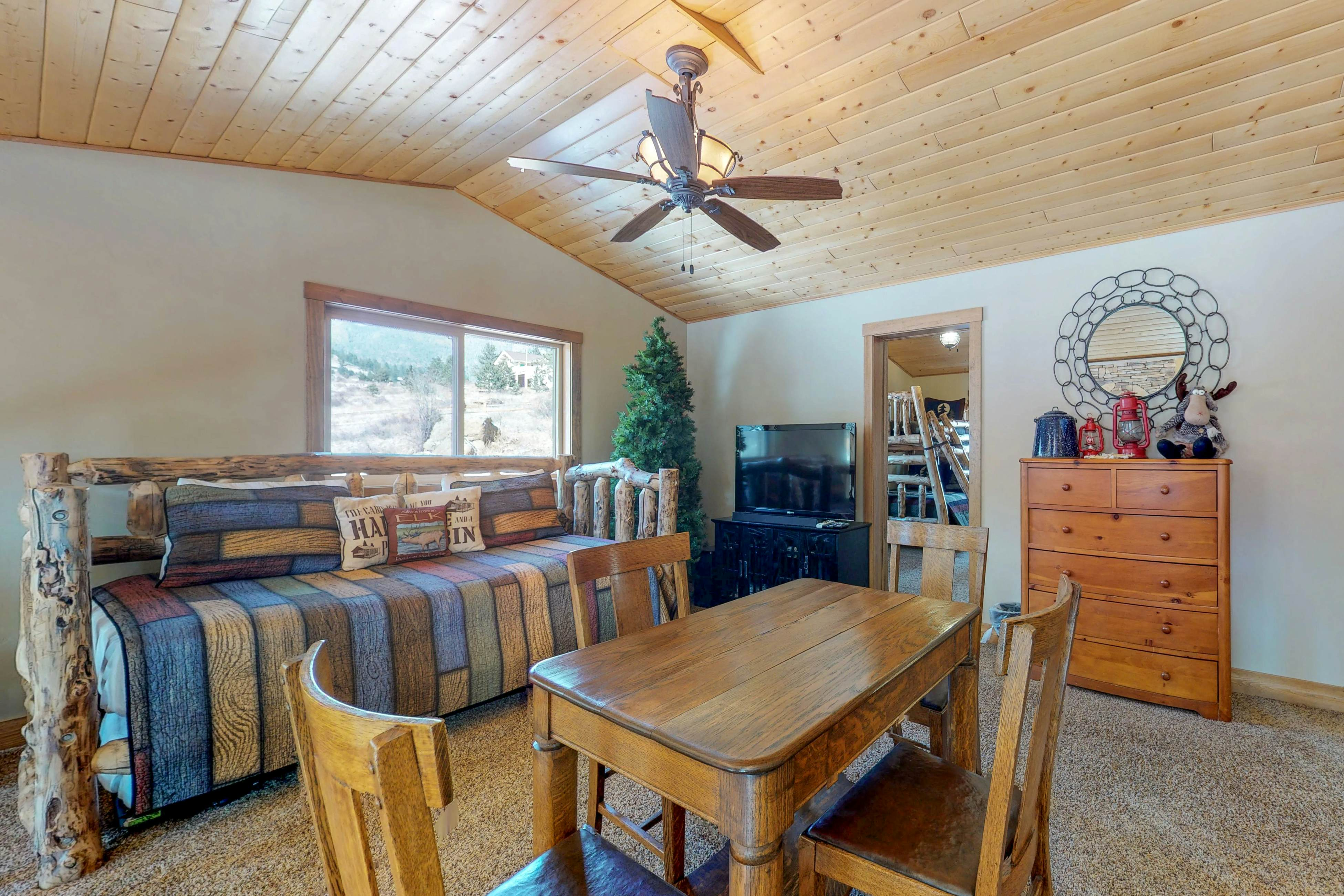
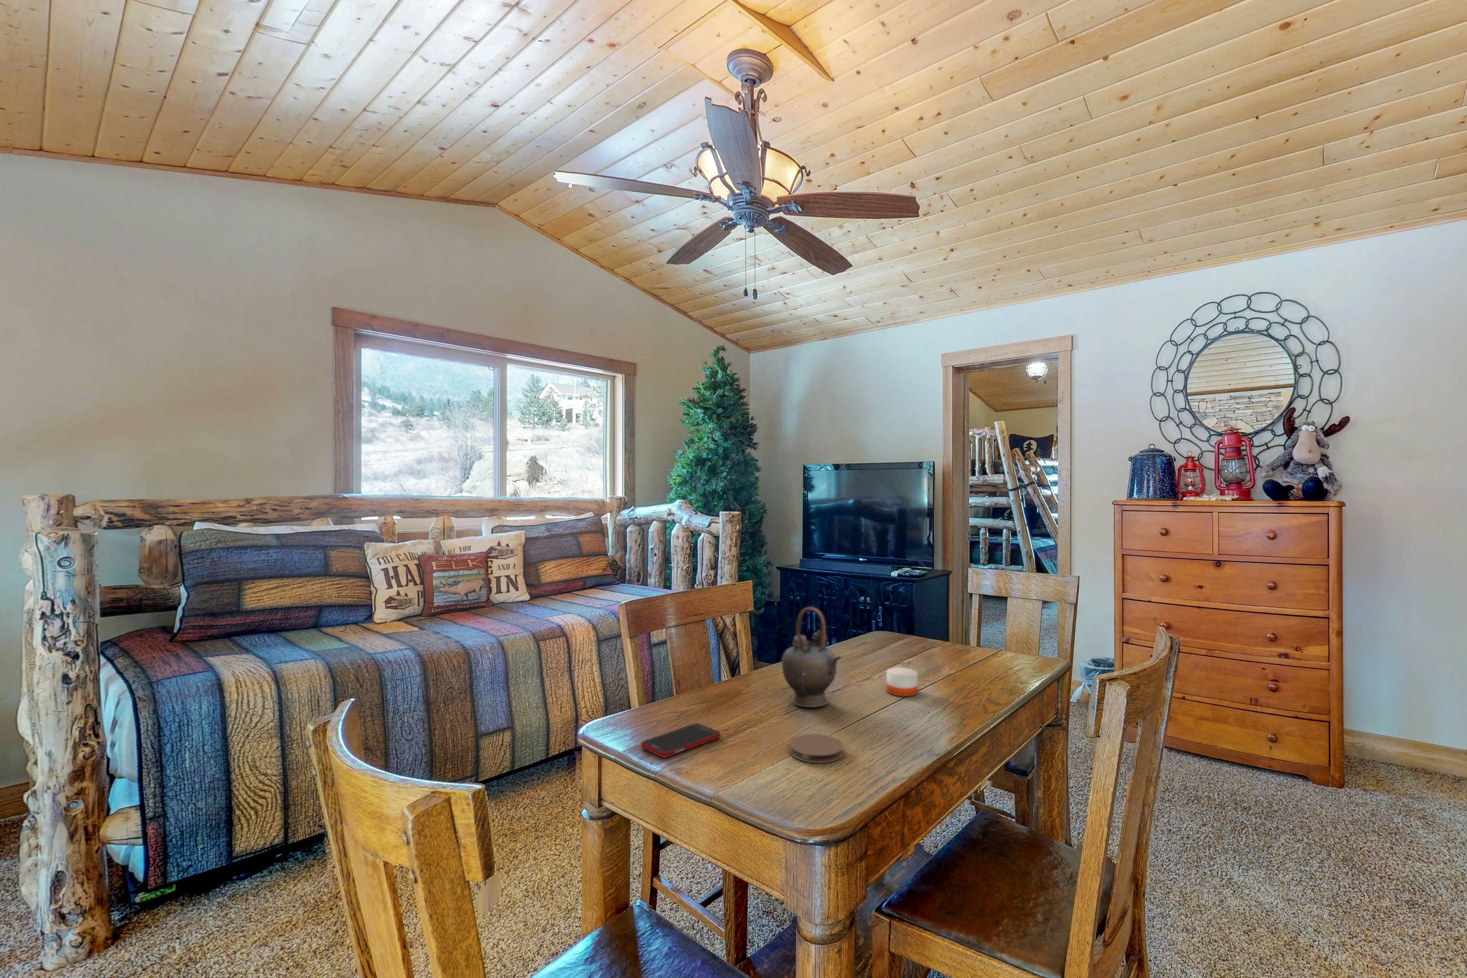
+ cell phone (681, 740)
+ teapot (813, 656)
+ coaster (816, 748)
+ candle (902, 670)
